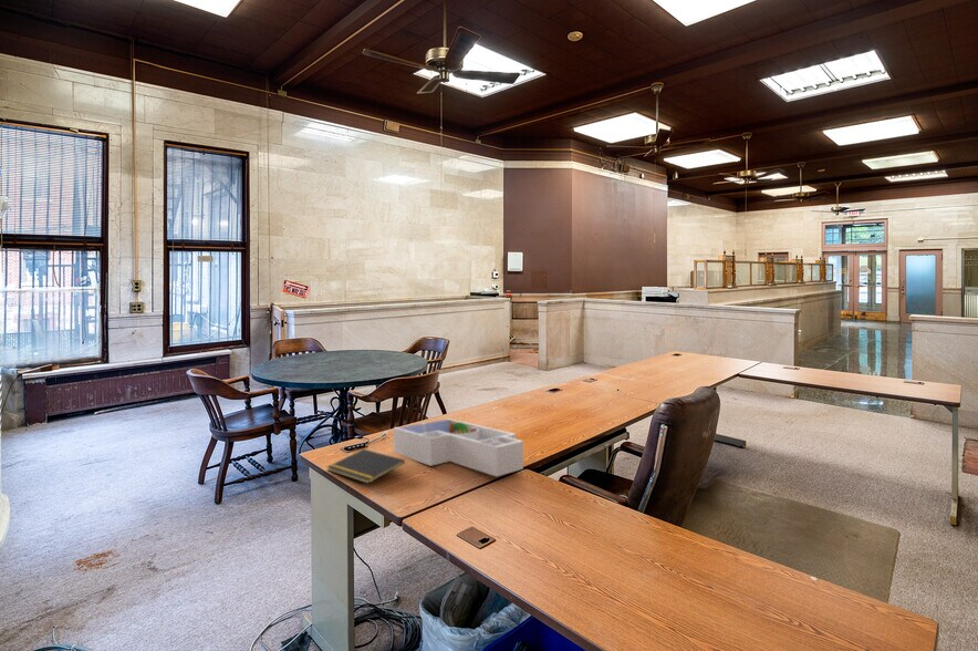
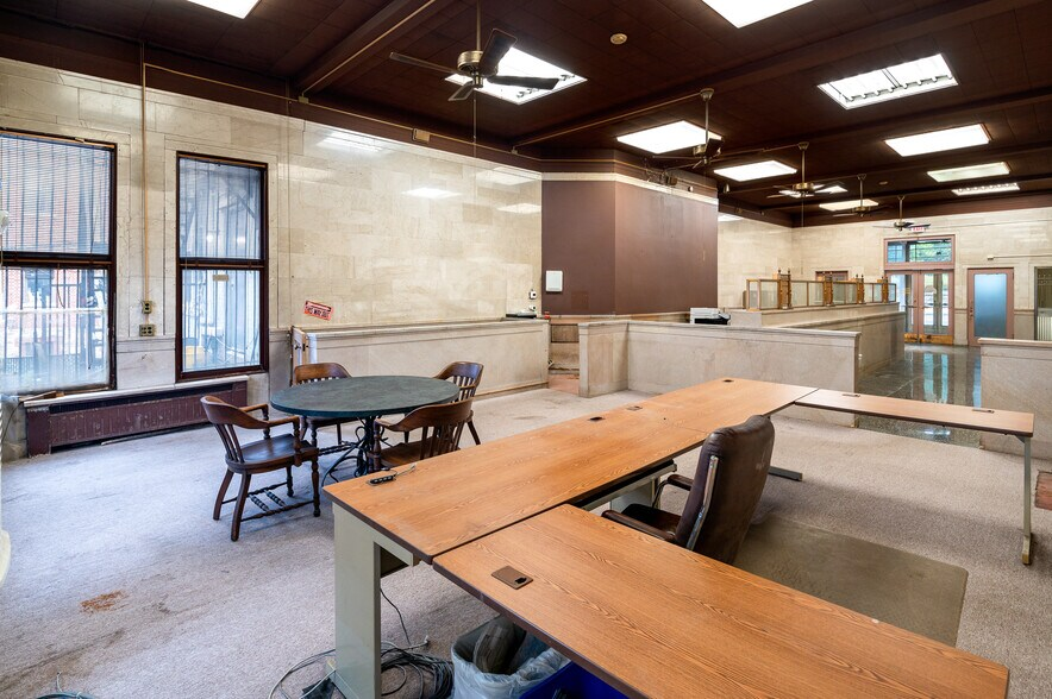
- desk organizer (460, 445)
- notepad (365, 465)
